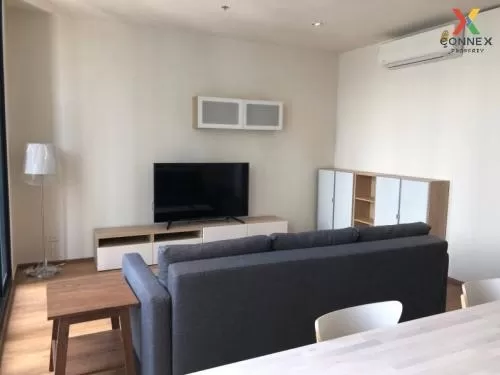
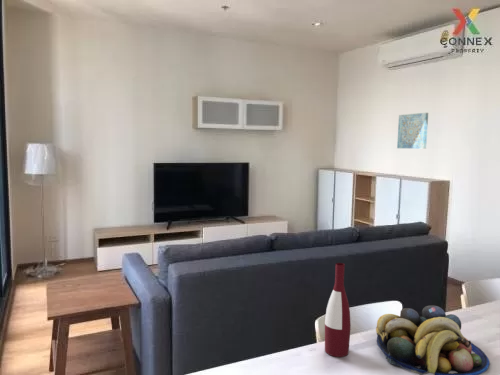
+ wall art (412, 131)
+ alcohol (338, 307)
+ fruit bowl (431, 333)
